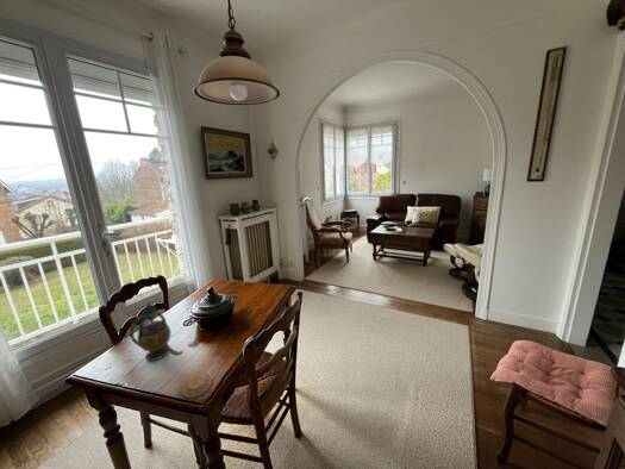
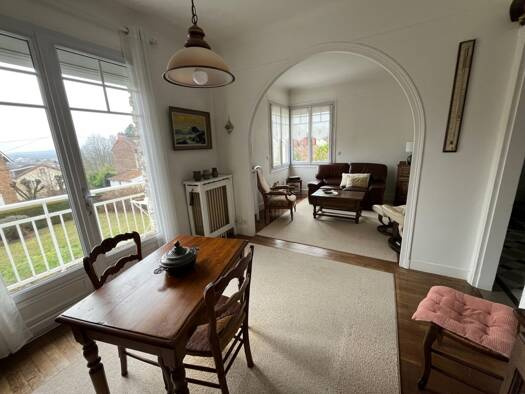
- coaster (196, 383)
- teapot (158, 331)
